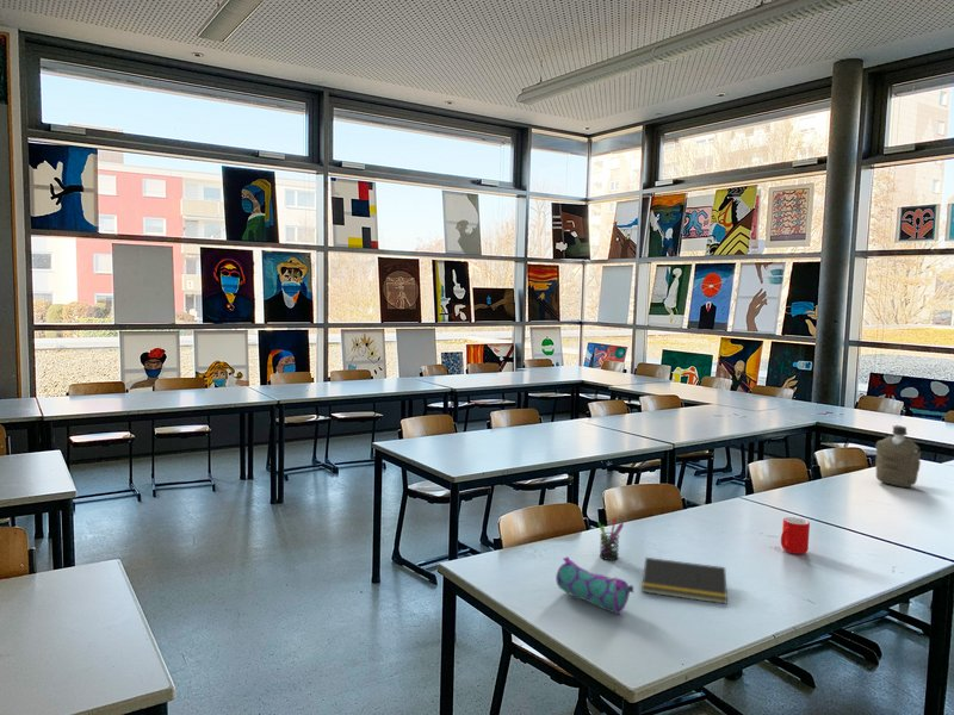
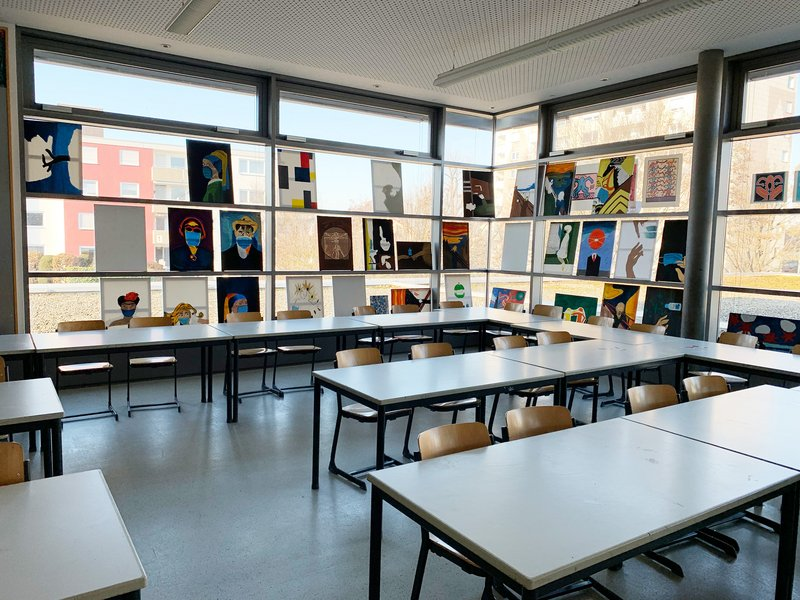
- cup (792, 536)
- pen holder (608, 536)
- notepad (683, 579)
- pencil case (593, 584)
- water bottle (898, 454)
